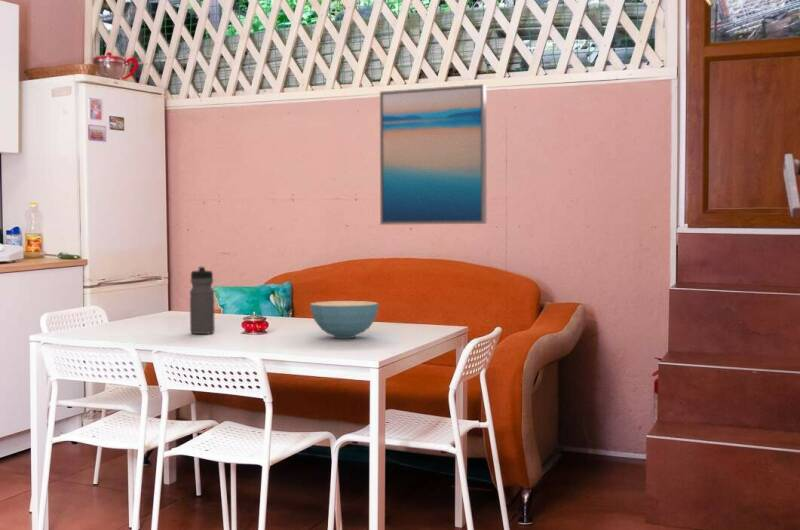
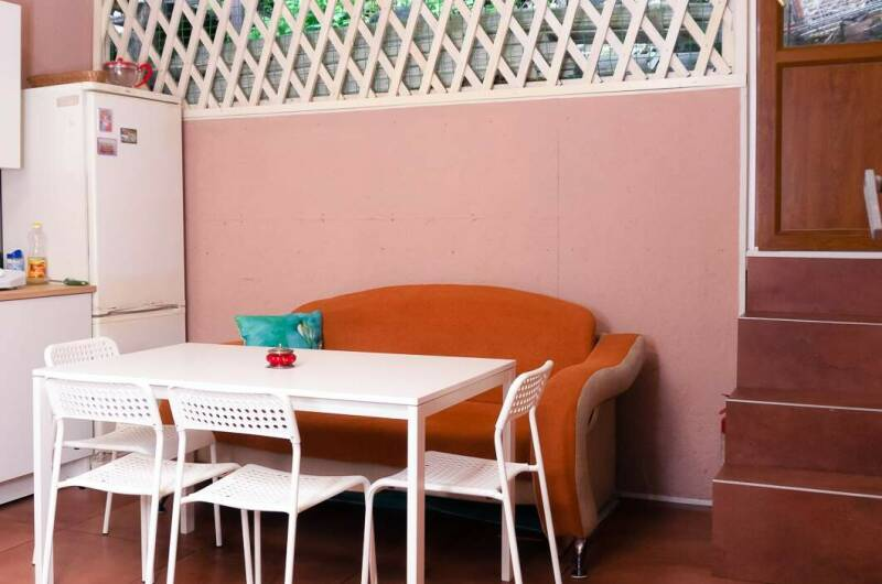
- wall art (432, 156)
- water bottle (202, 299)
- cereal bowl (344, 320)
